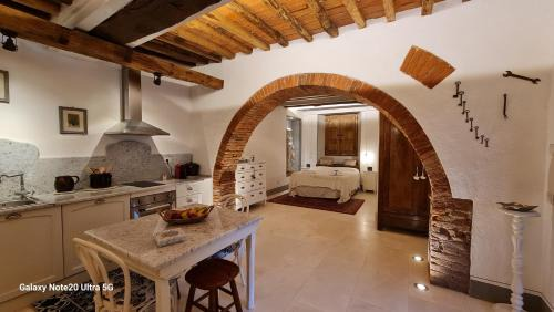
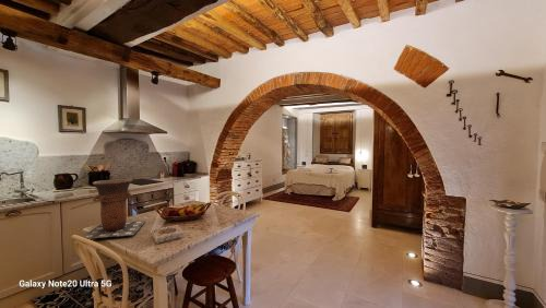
+ vase (116, 205)
